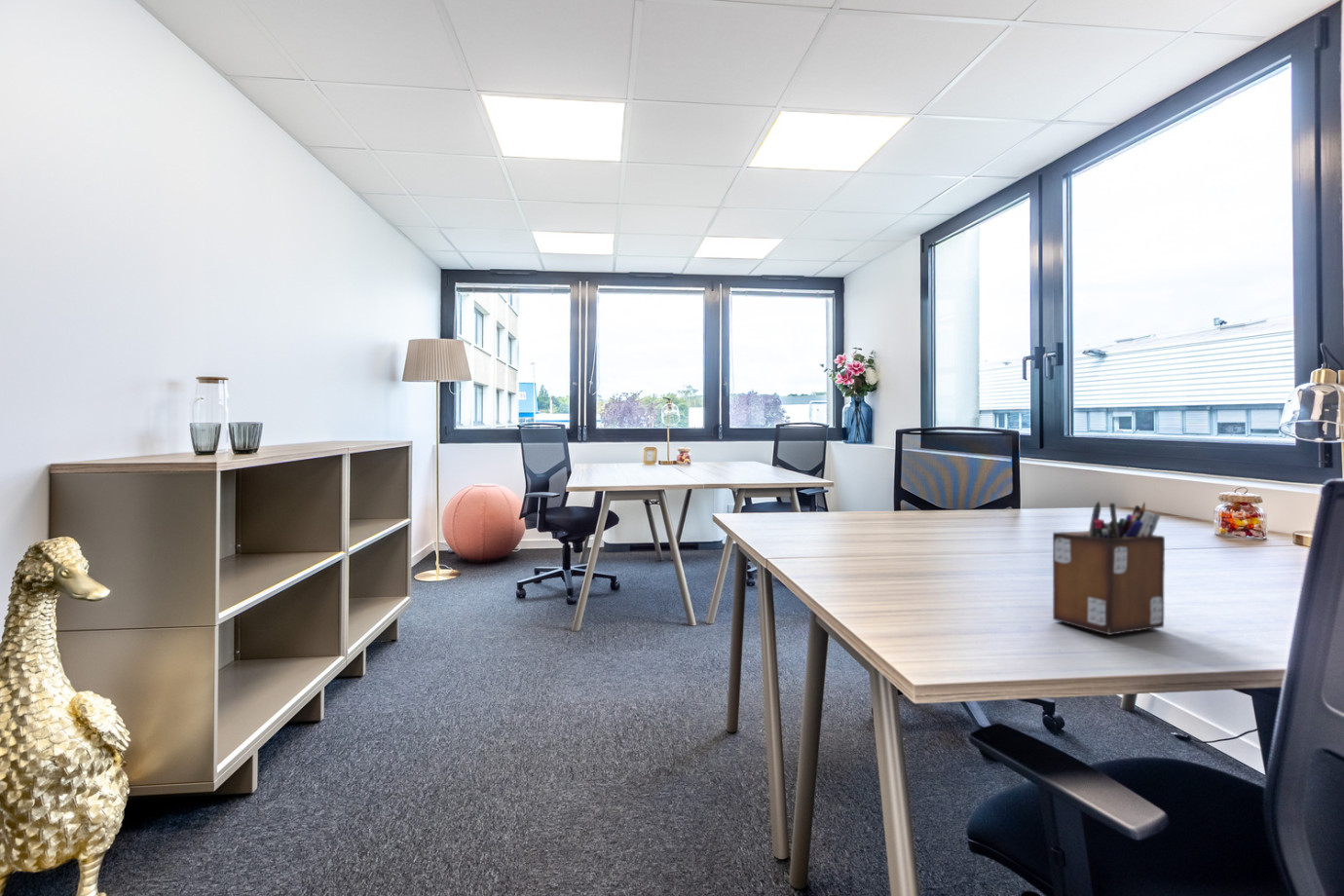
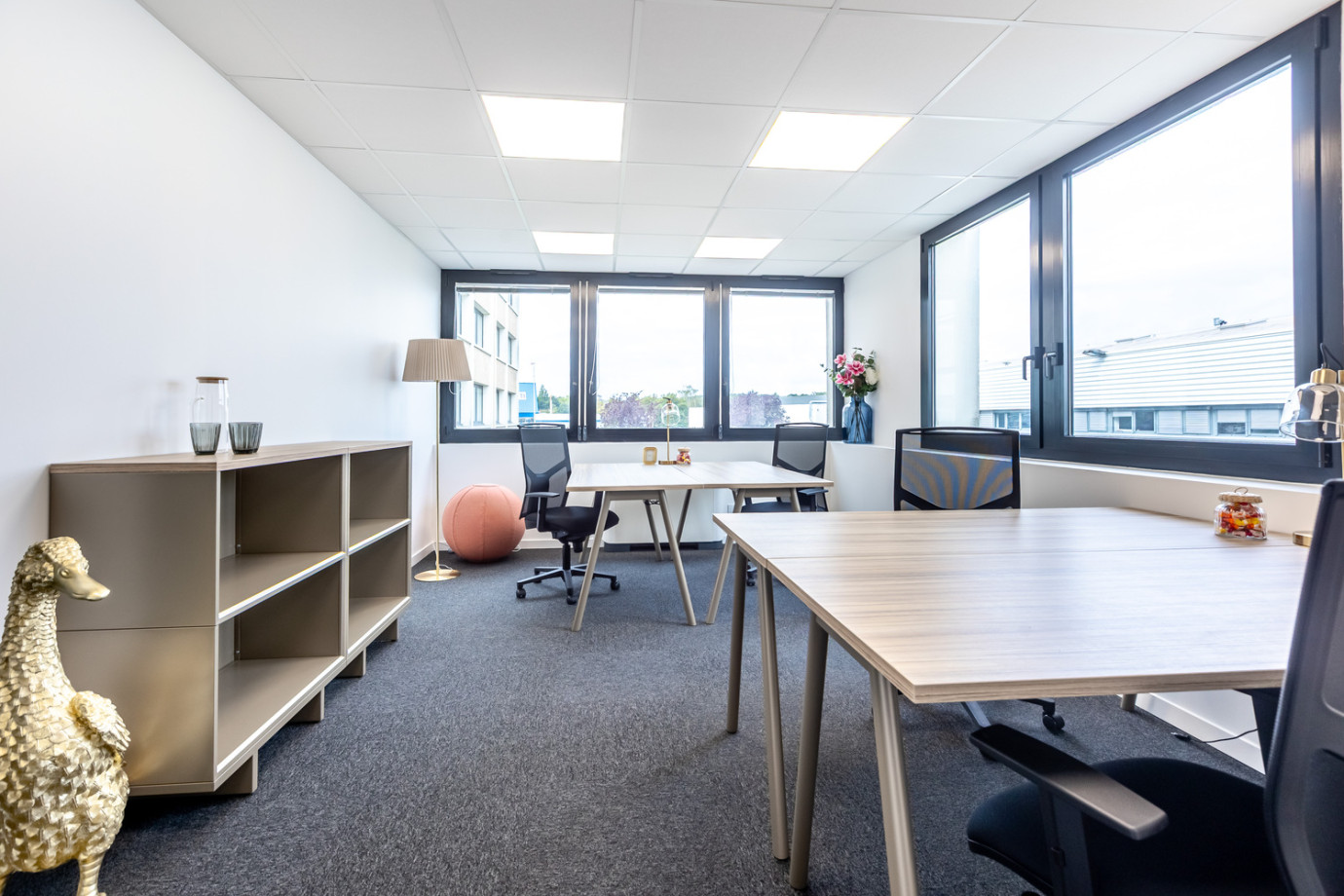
- desk organizer (1107, 561)
